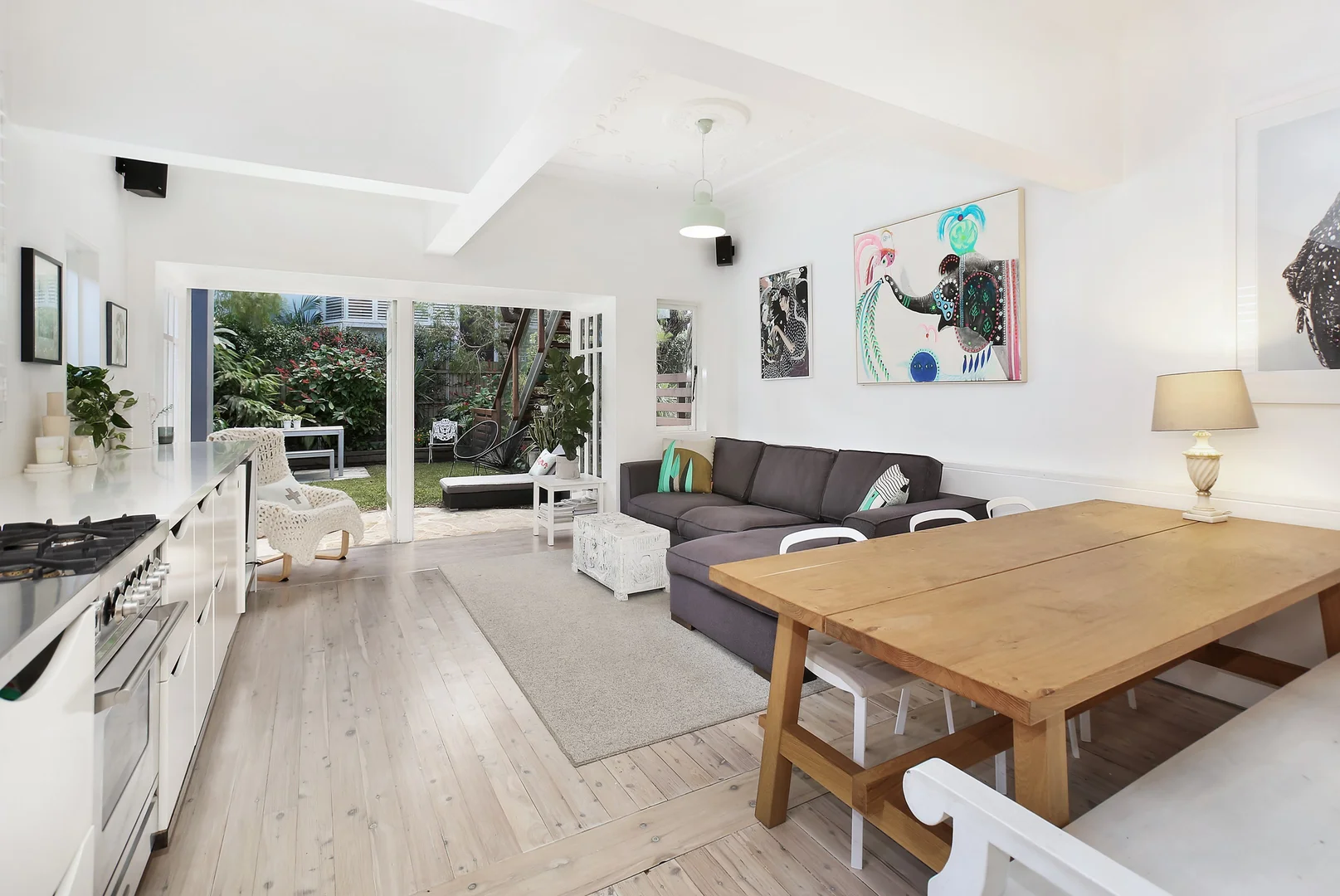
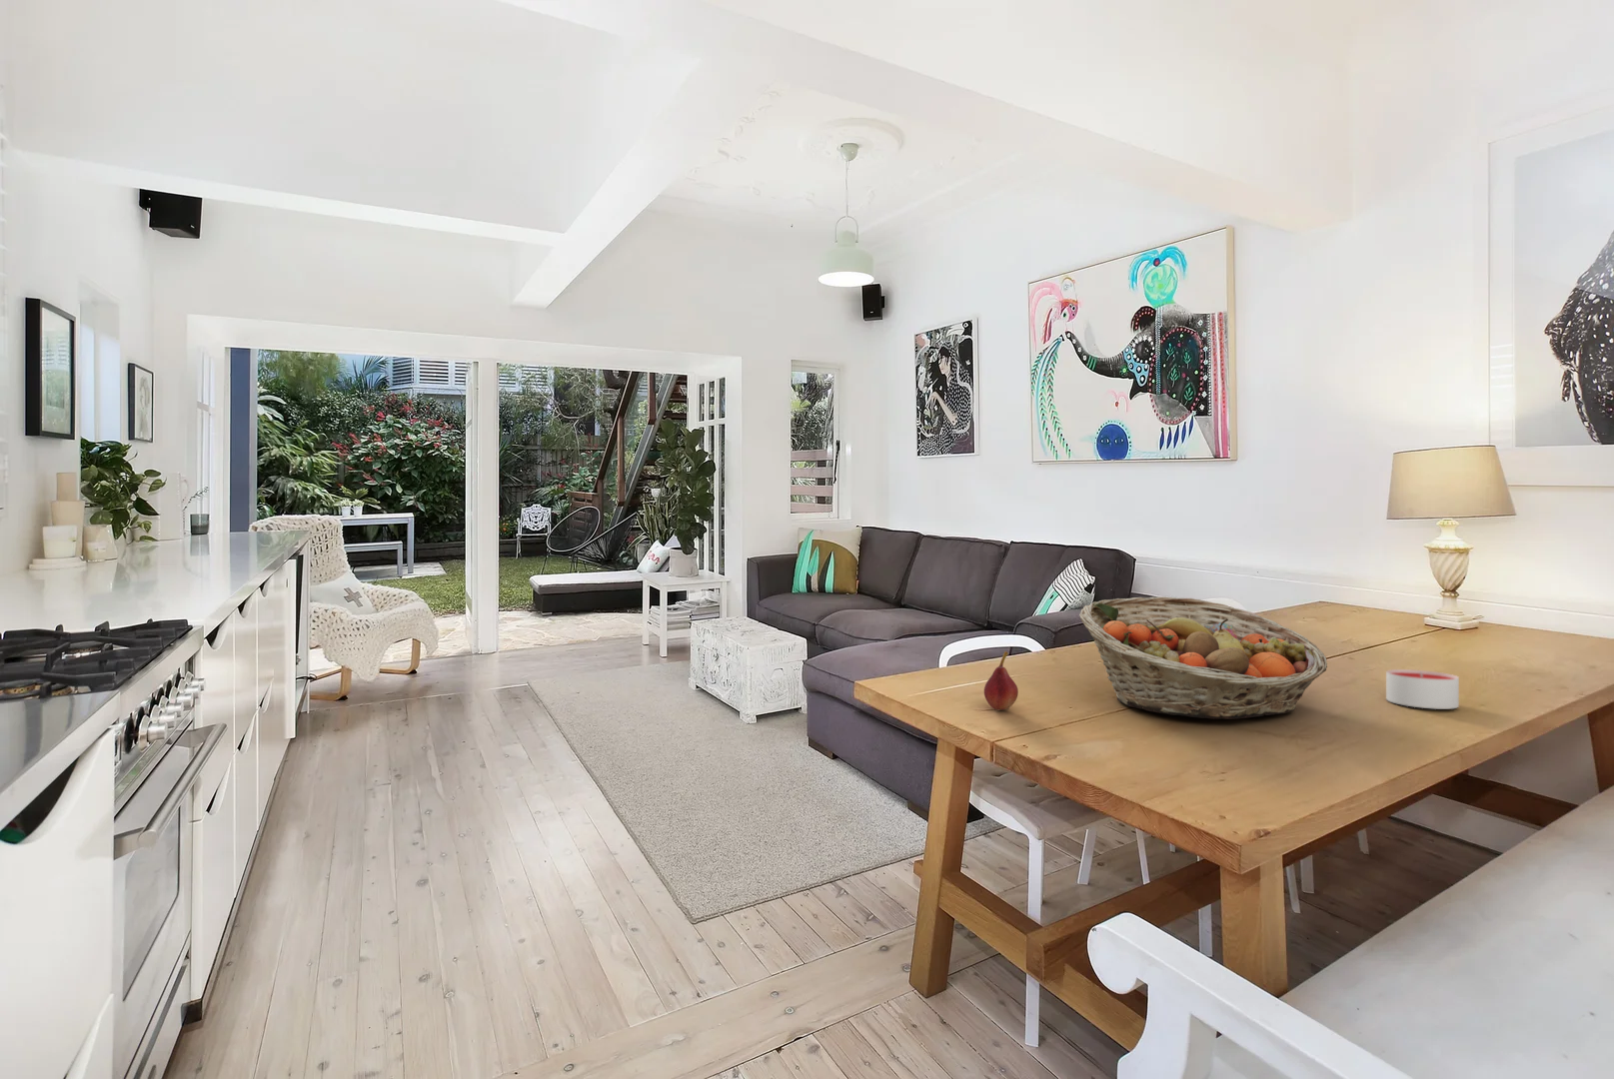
+ fruit (1001, 680)
+ fruit basket (1197, 653)
+ candle (1421, 688)
